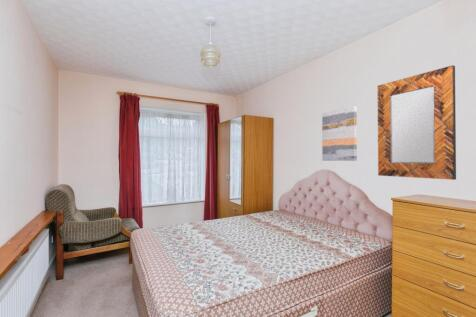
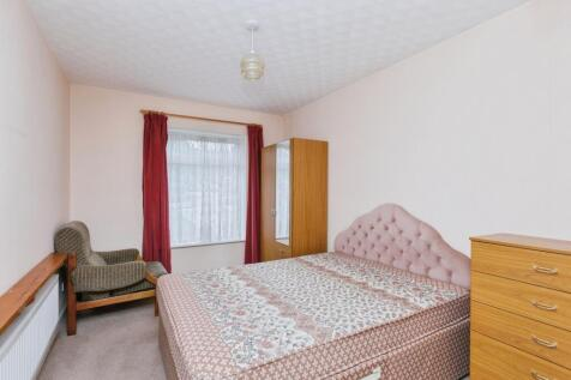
- home mirror (412, 127)
- wall art (338, 135)
